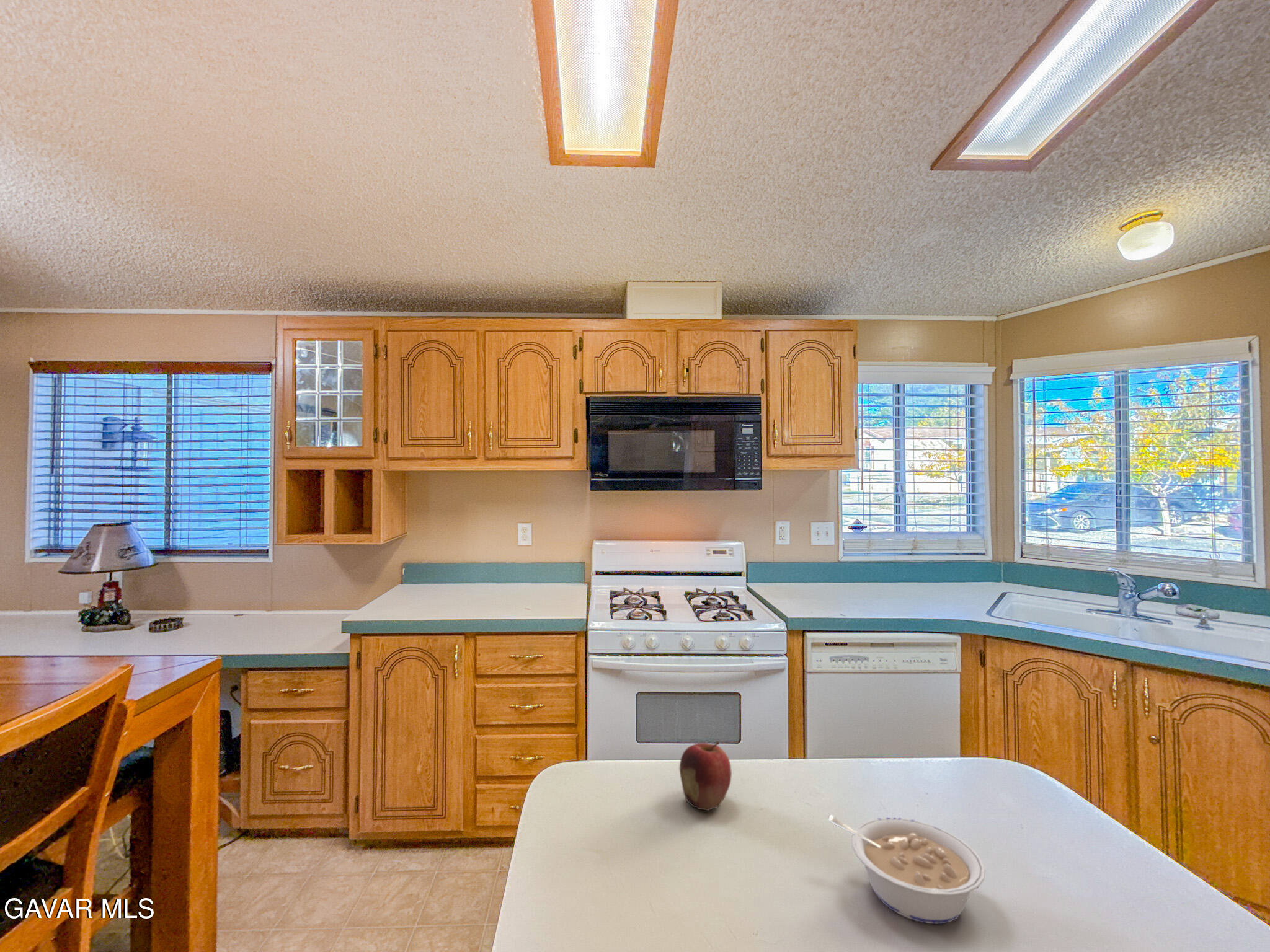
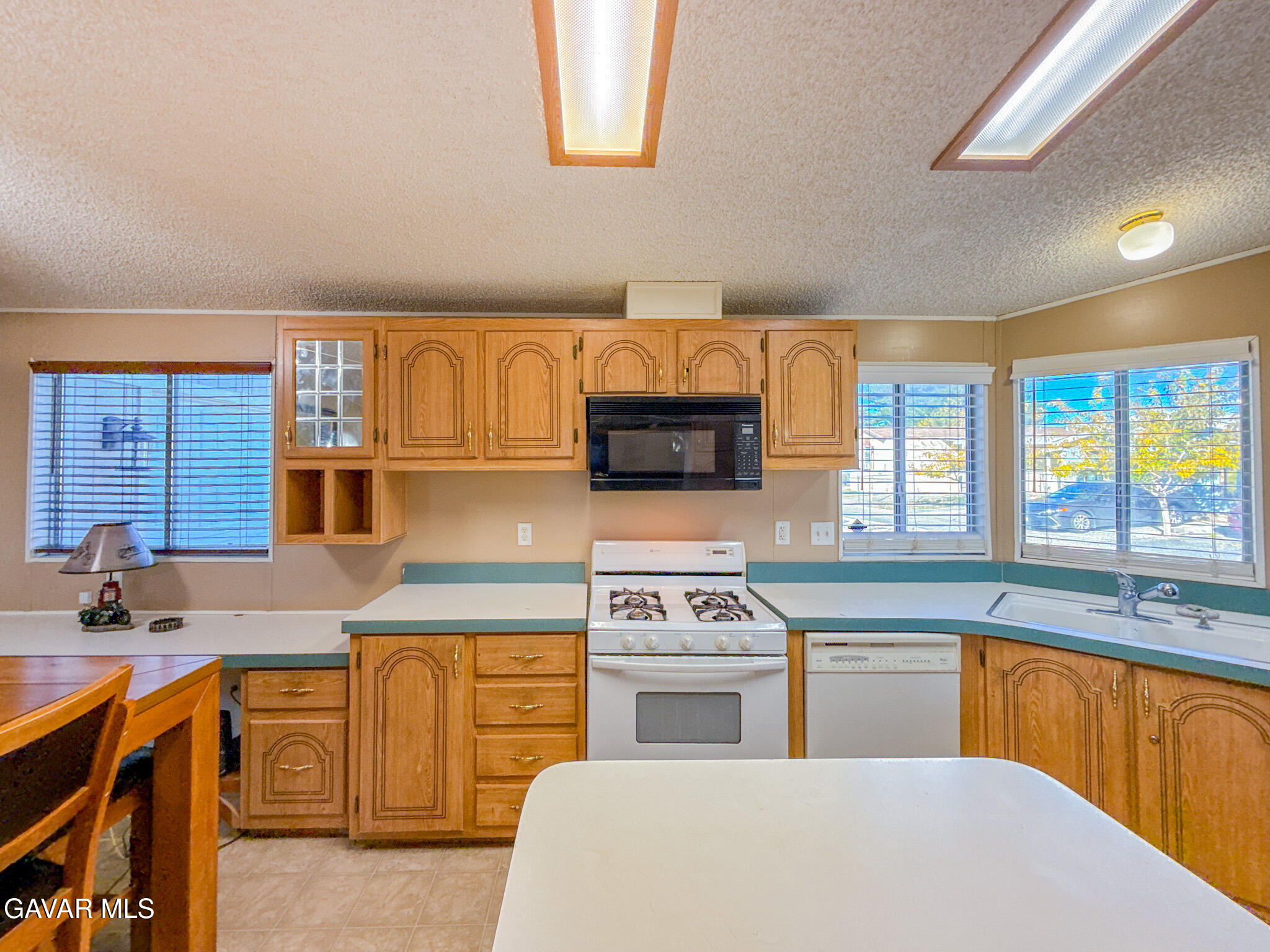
- fruit (706, 770)
- legume (910, 868)
